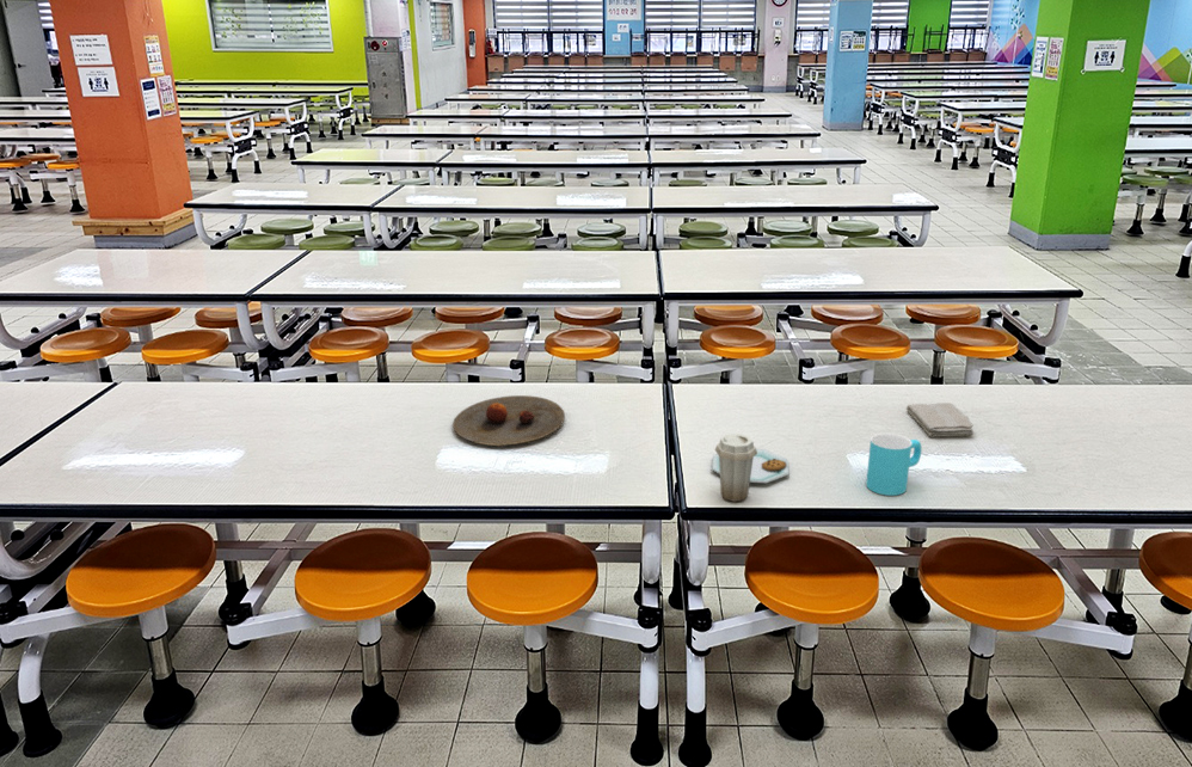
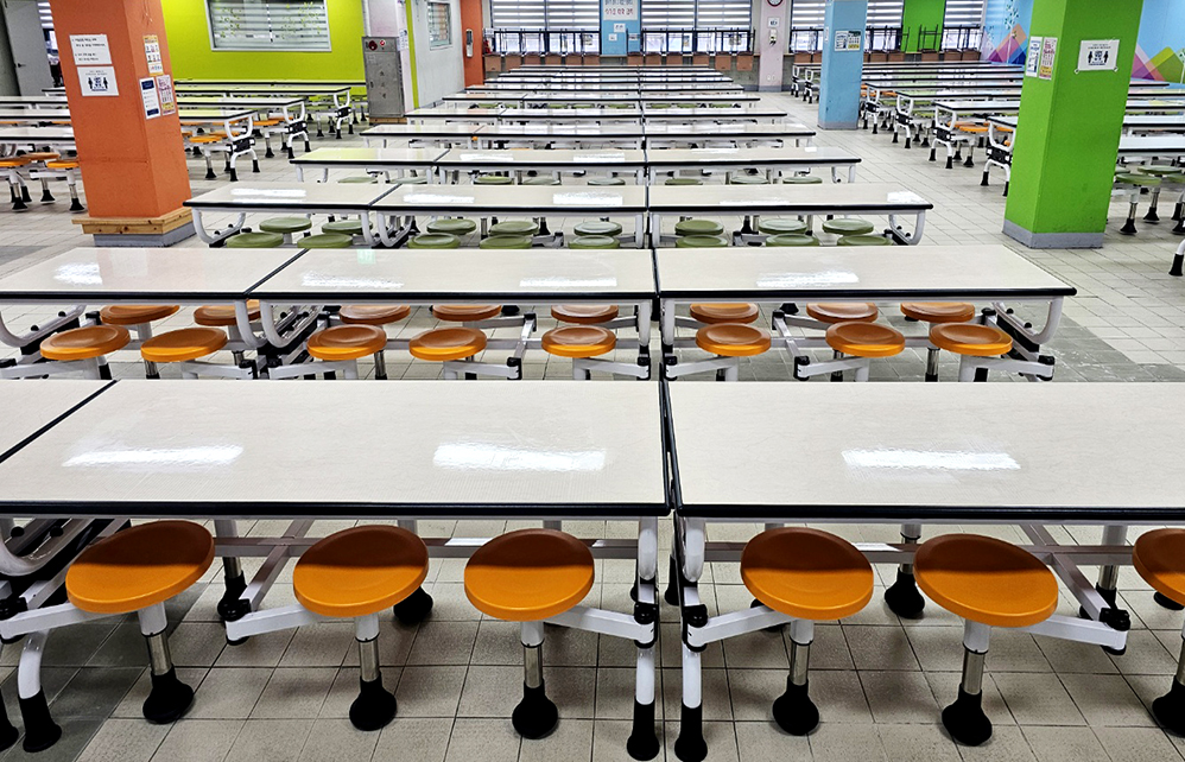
- washcloth (940, 418)
- cup (896, 464)
- plate (743, 448)
- plate (509, 415)
